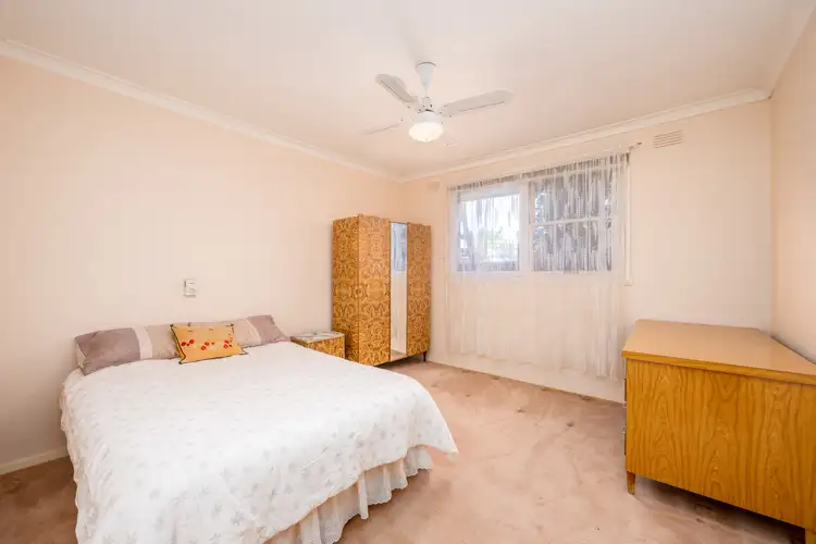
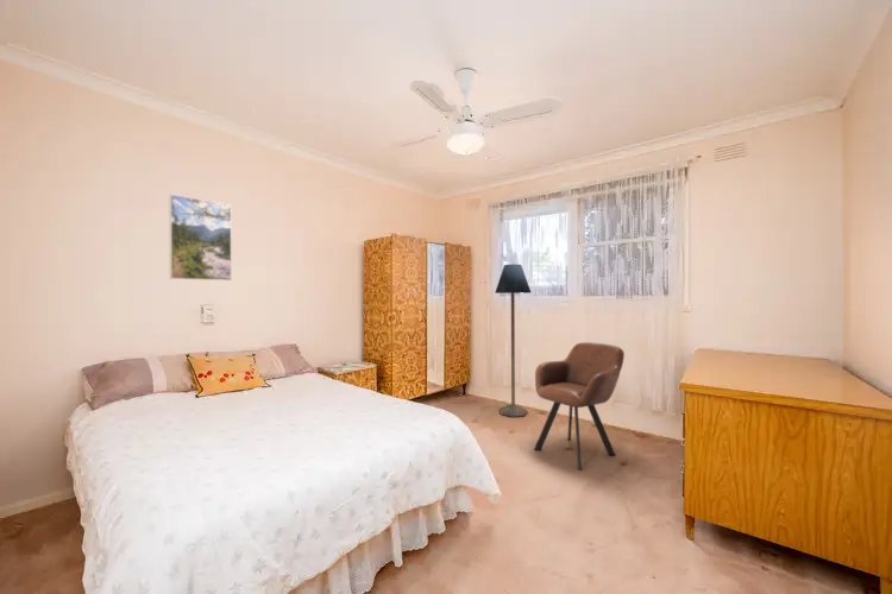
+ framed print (201, 239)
+ floor lamp (513, 337)
+ armchair (578, 398)
